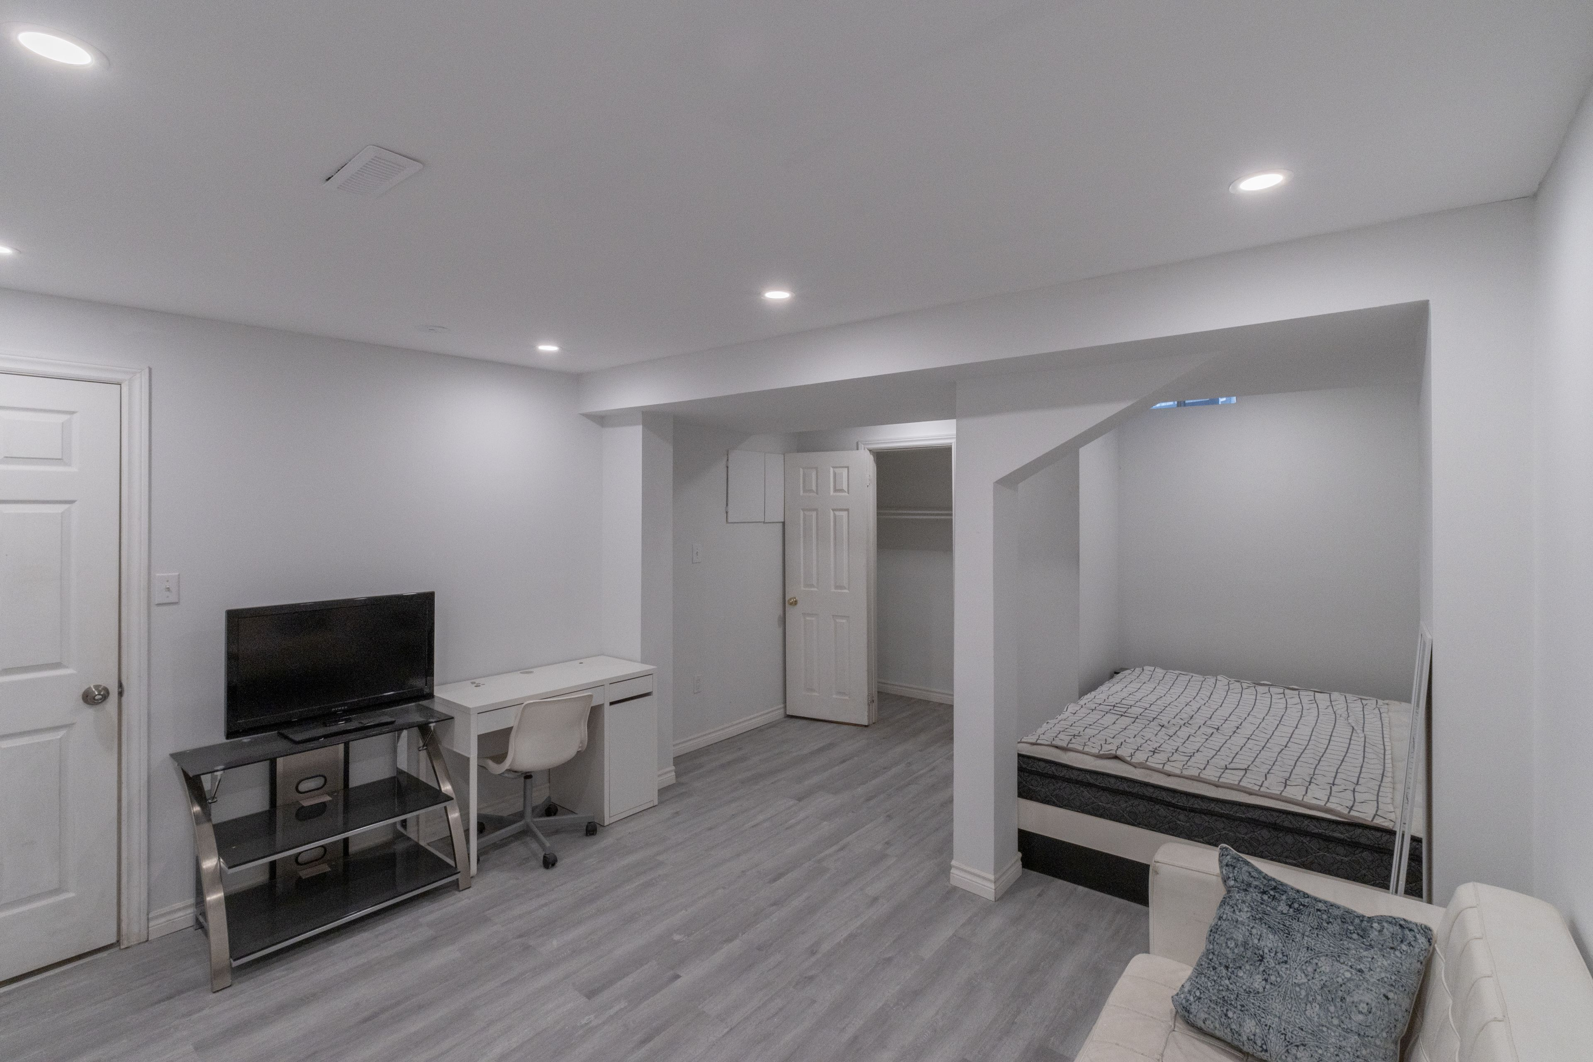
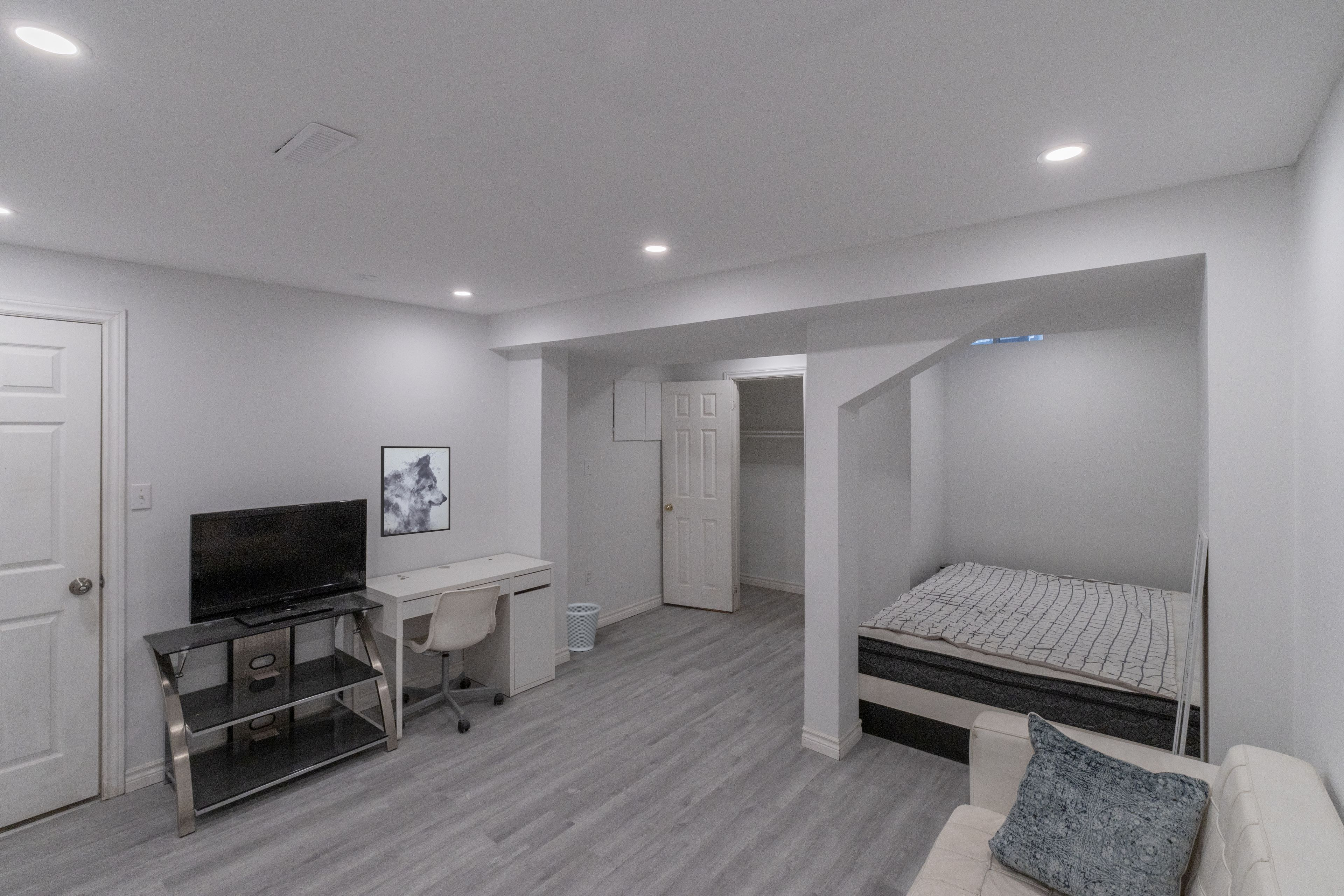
+ wastebasket (580, 627)
+ wall art (417, 490)
